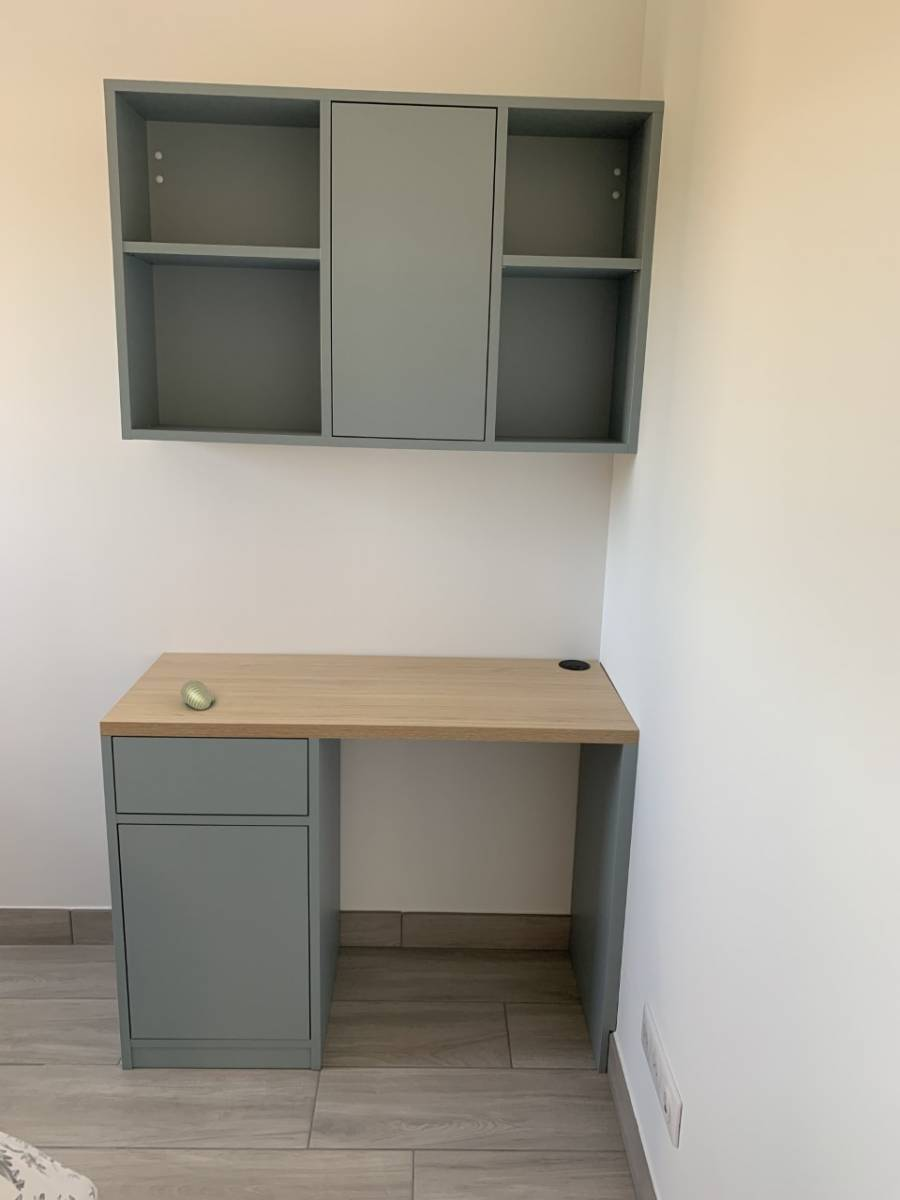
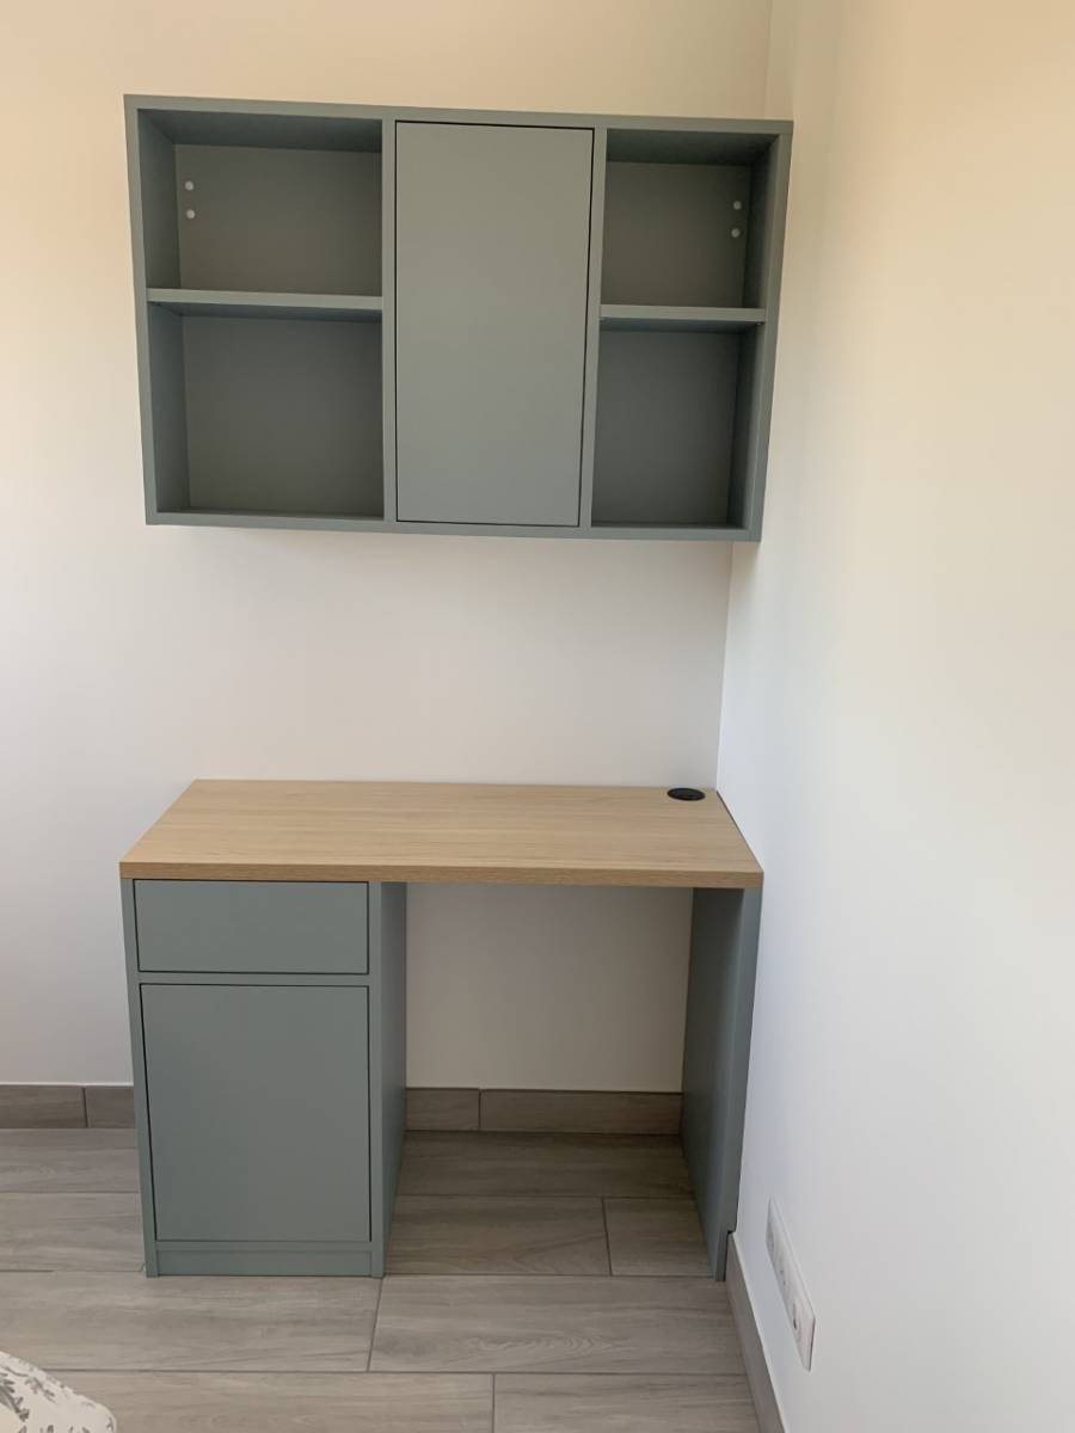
- decorative egg (197, 692)
